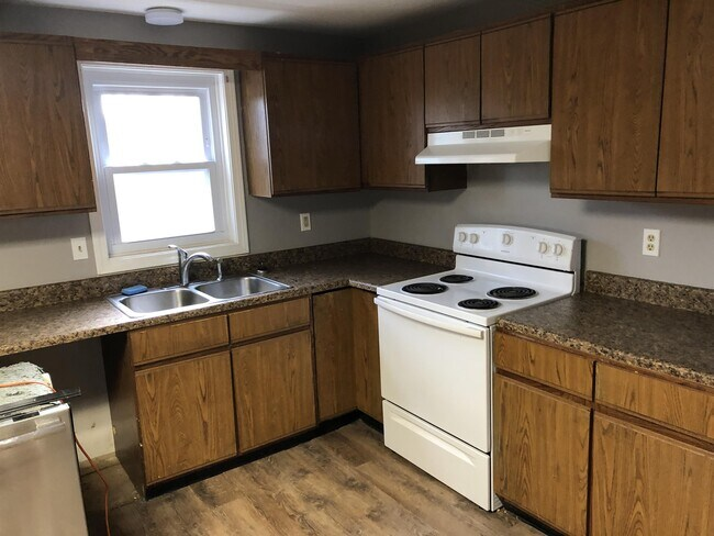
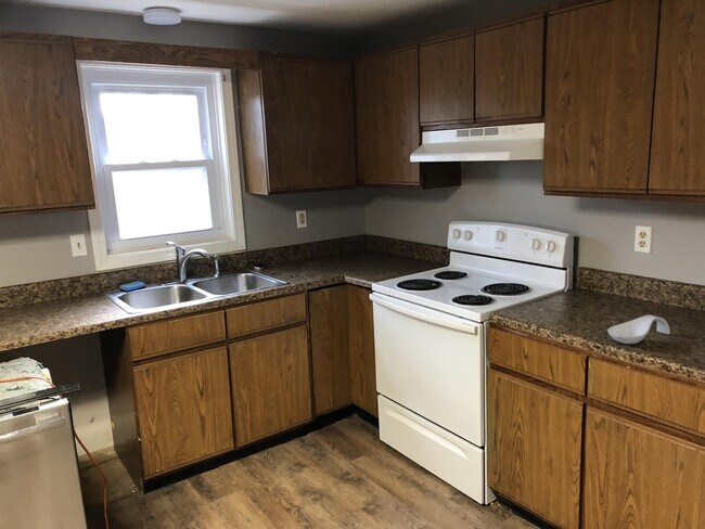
+ spoon rest (639, 328)
